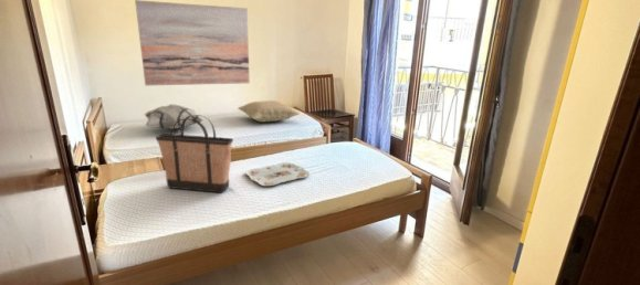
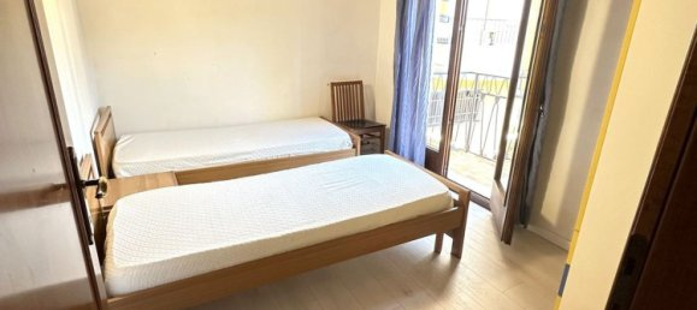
- pillow (267, 110)
- decorative pillow (172, 117)
- serving tray (277, 173)
- shopping bag (196, 154)
- wall art (197, 45)
